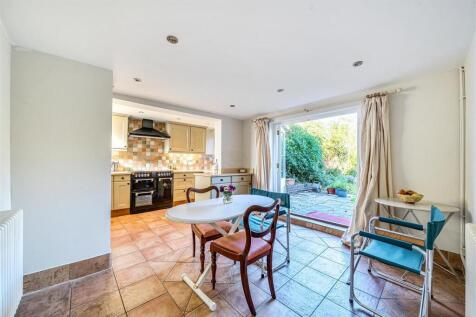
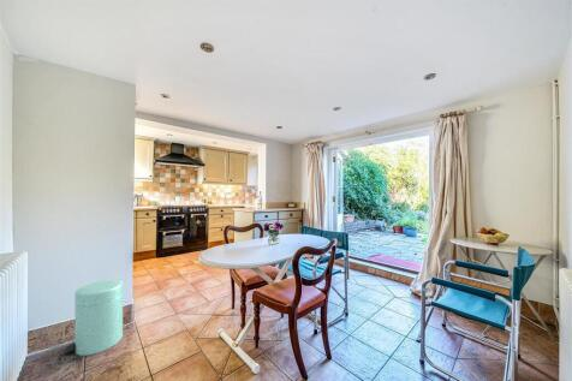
+ trash can (95, 315)
